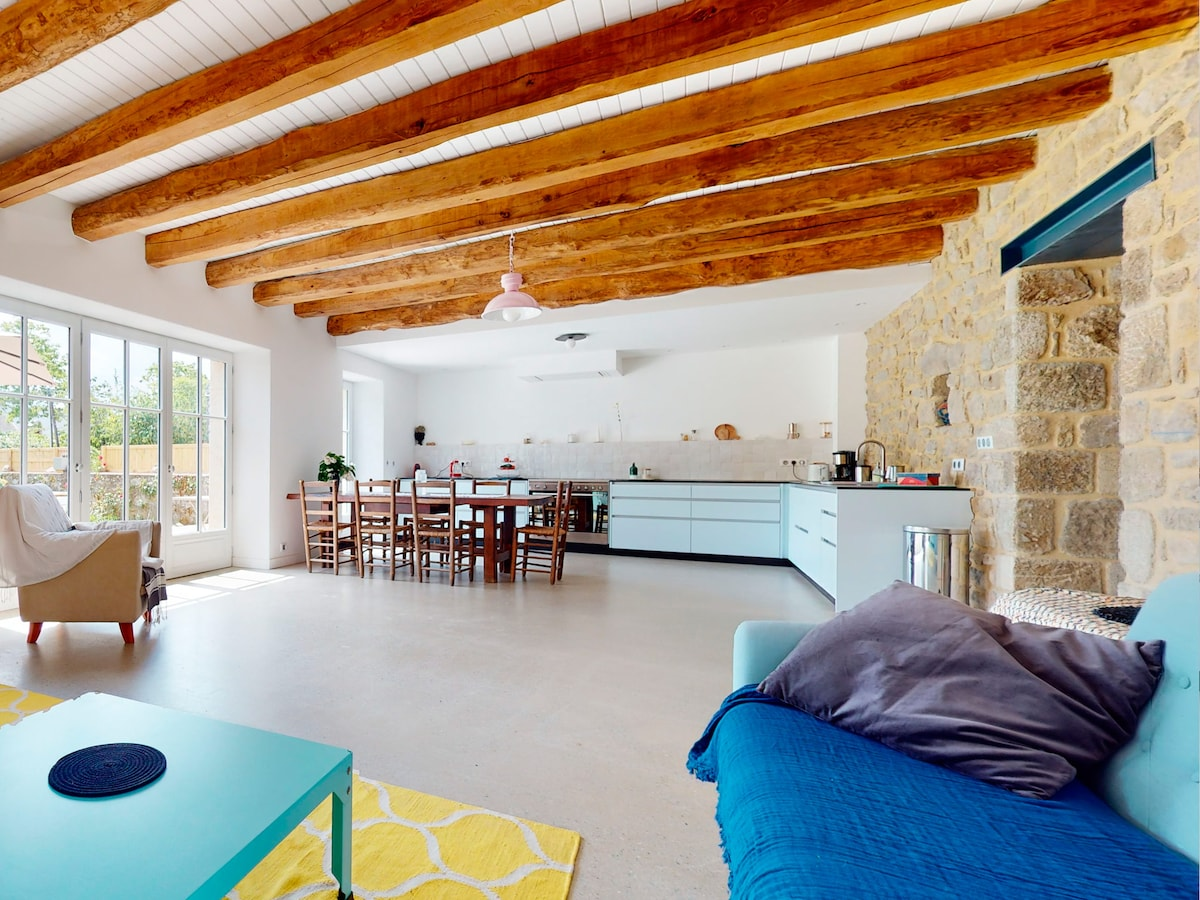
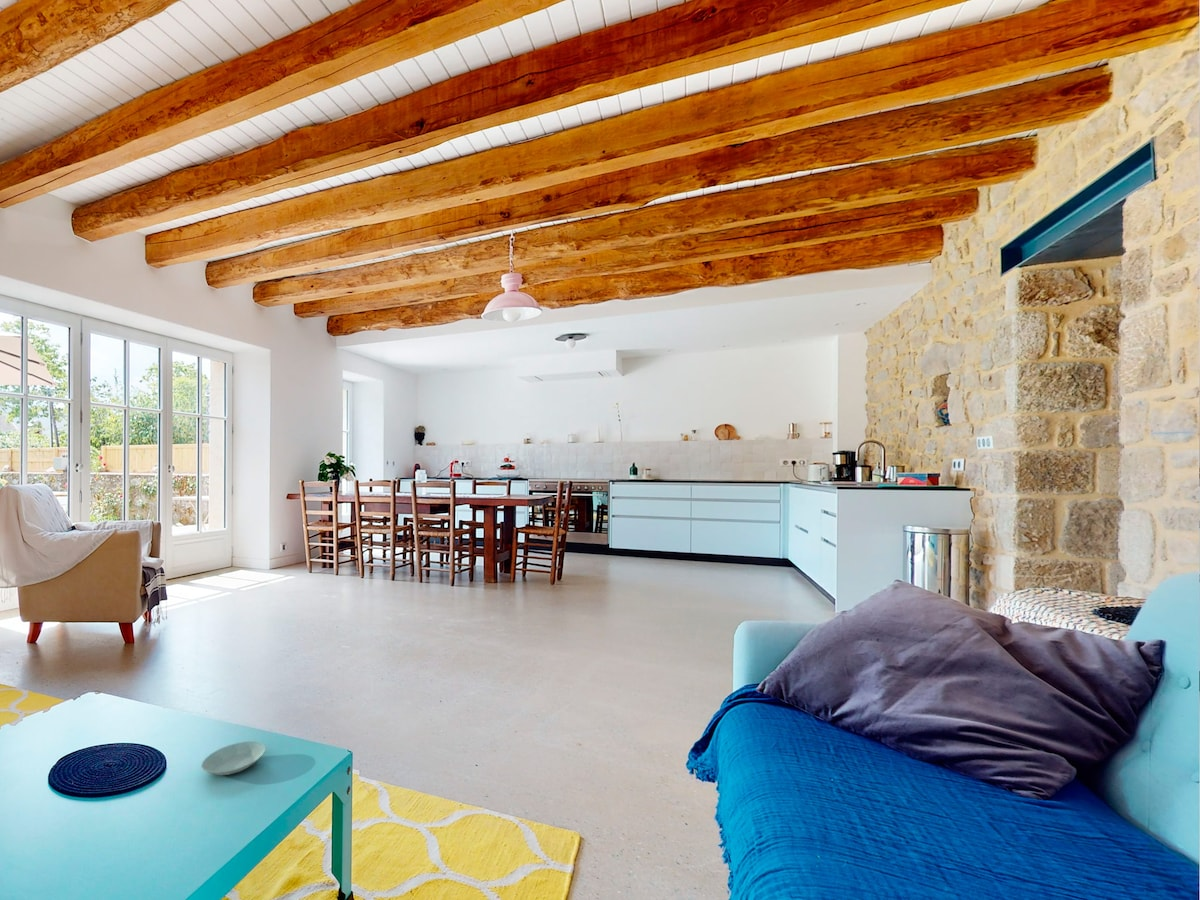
+ saucer (234, 760)
